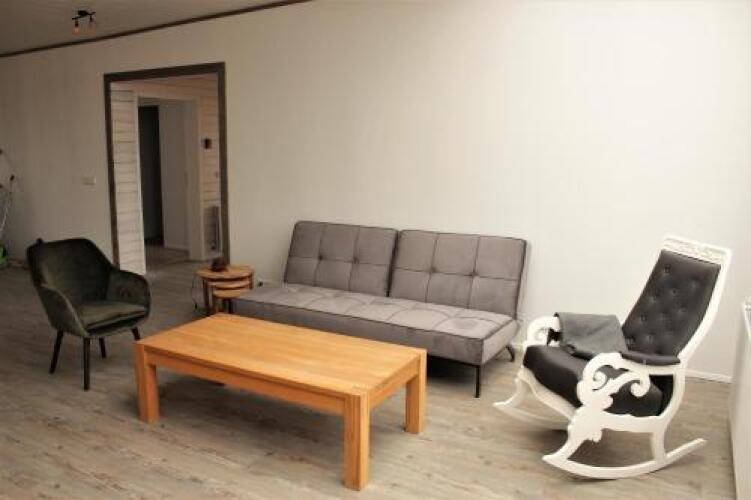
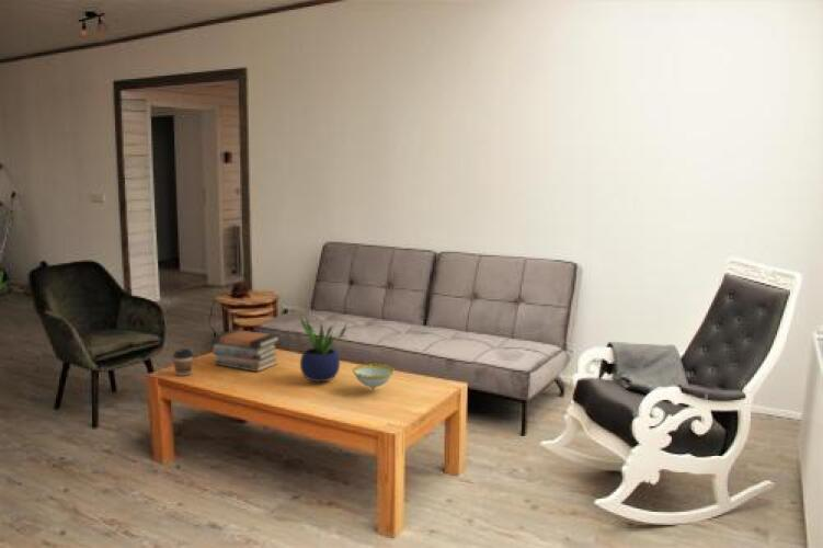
+ book stack (245, 350)
+ potted plant (320, 346)
+ coffee cup (183, 361)
+ decorative bowl (373, 379)
